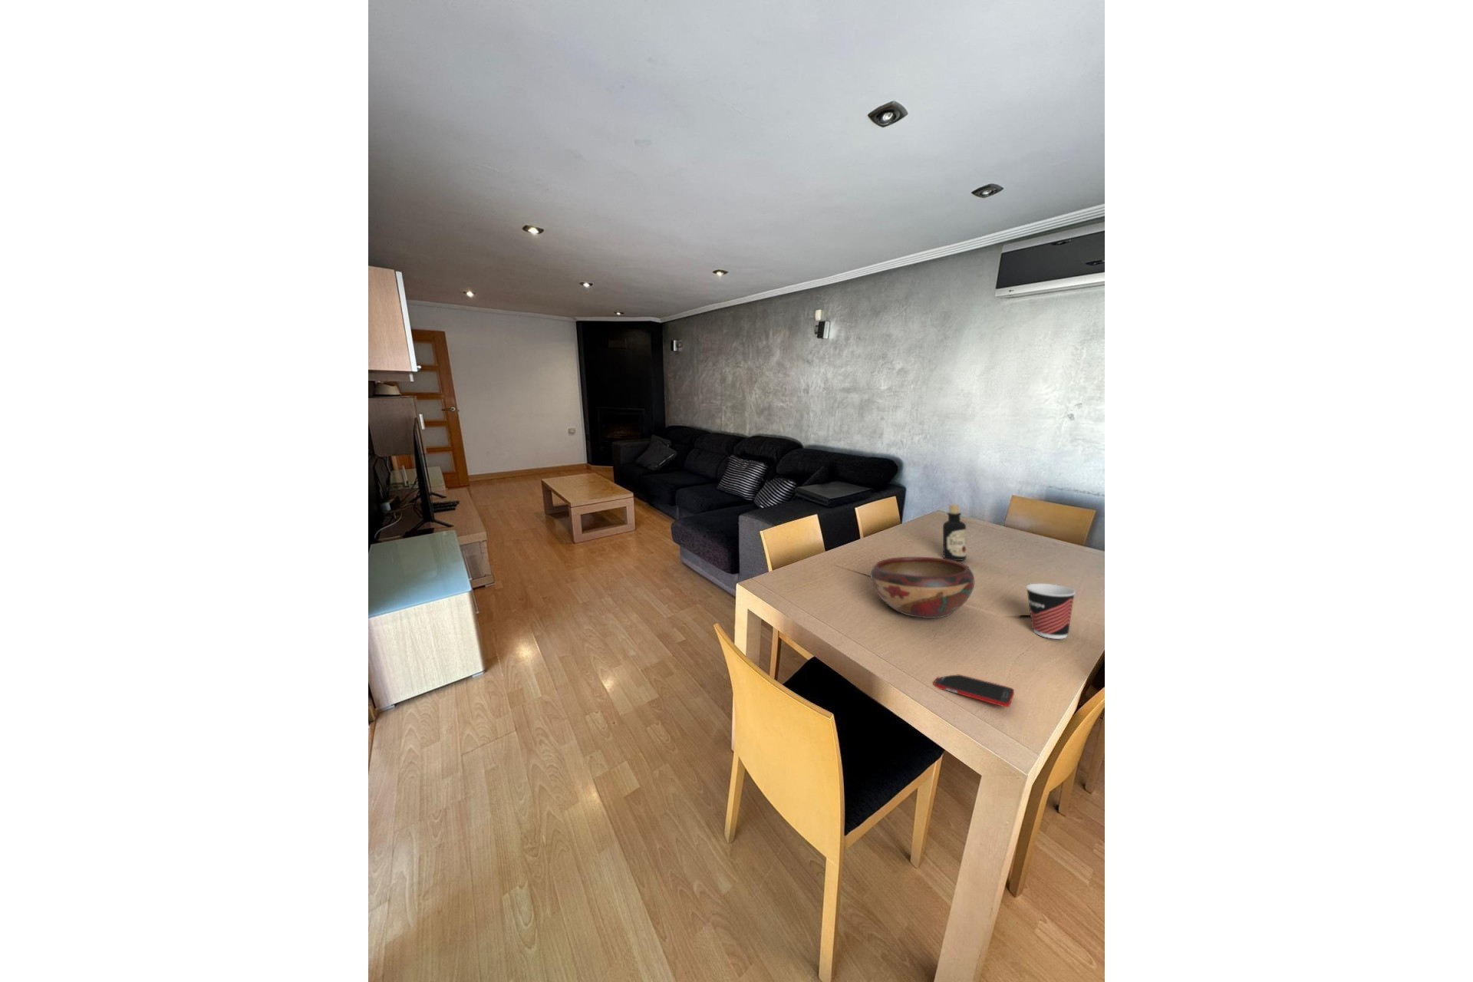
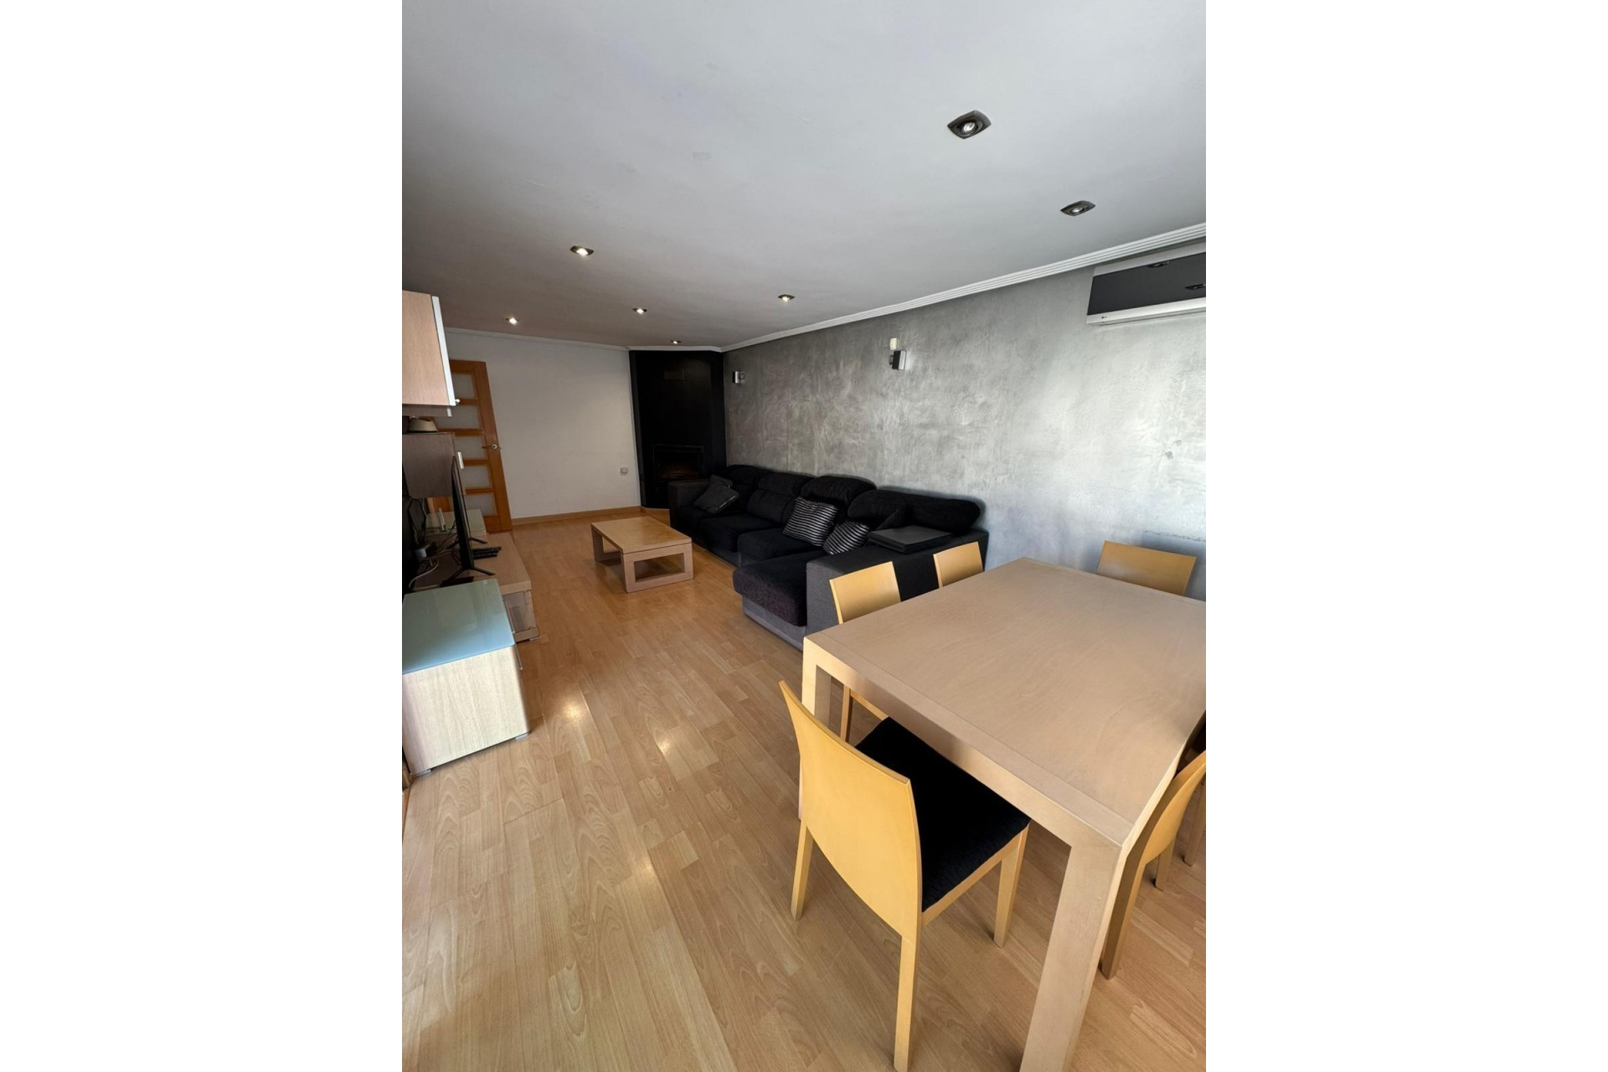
- cup (1050, 610)
- cell phone (973, 687)
- decorative bowl (920, 587)
- bottle (955, 532)
